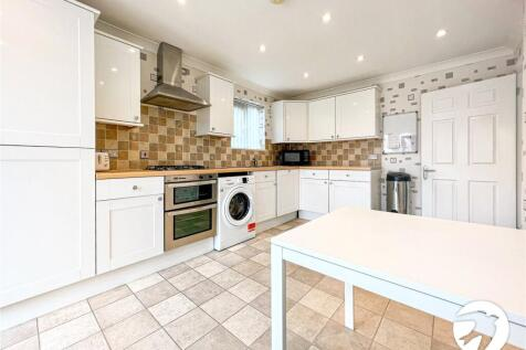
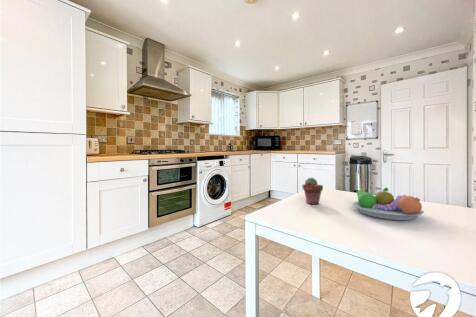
+ potted succulent (312, 190)
+ fruit bowl (383, 200)
